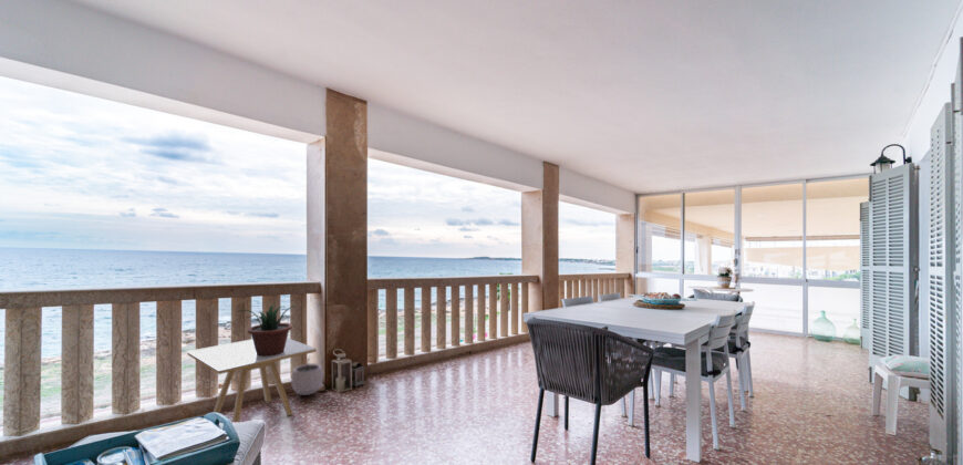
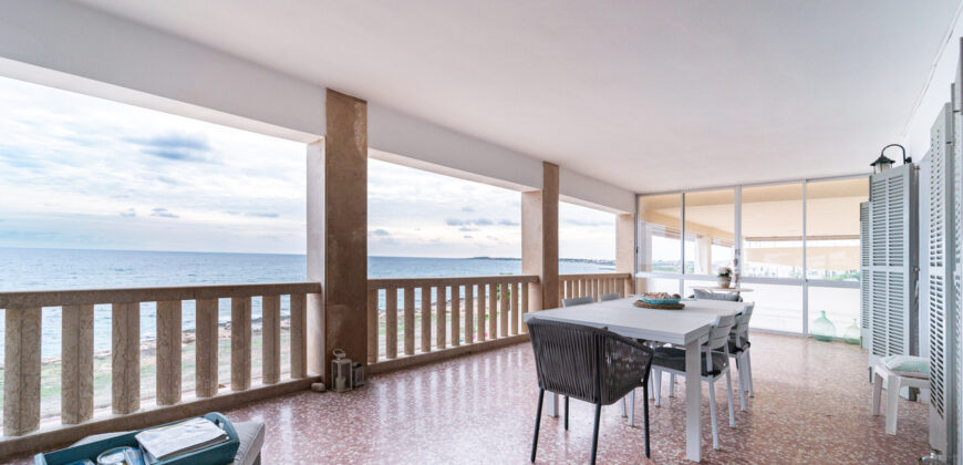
- potted plant (267, 329)
- side table (245, 382)
- plant pot (307, 374)
